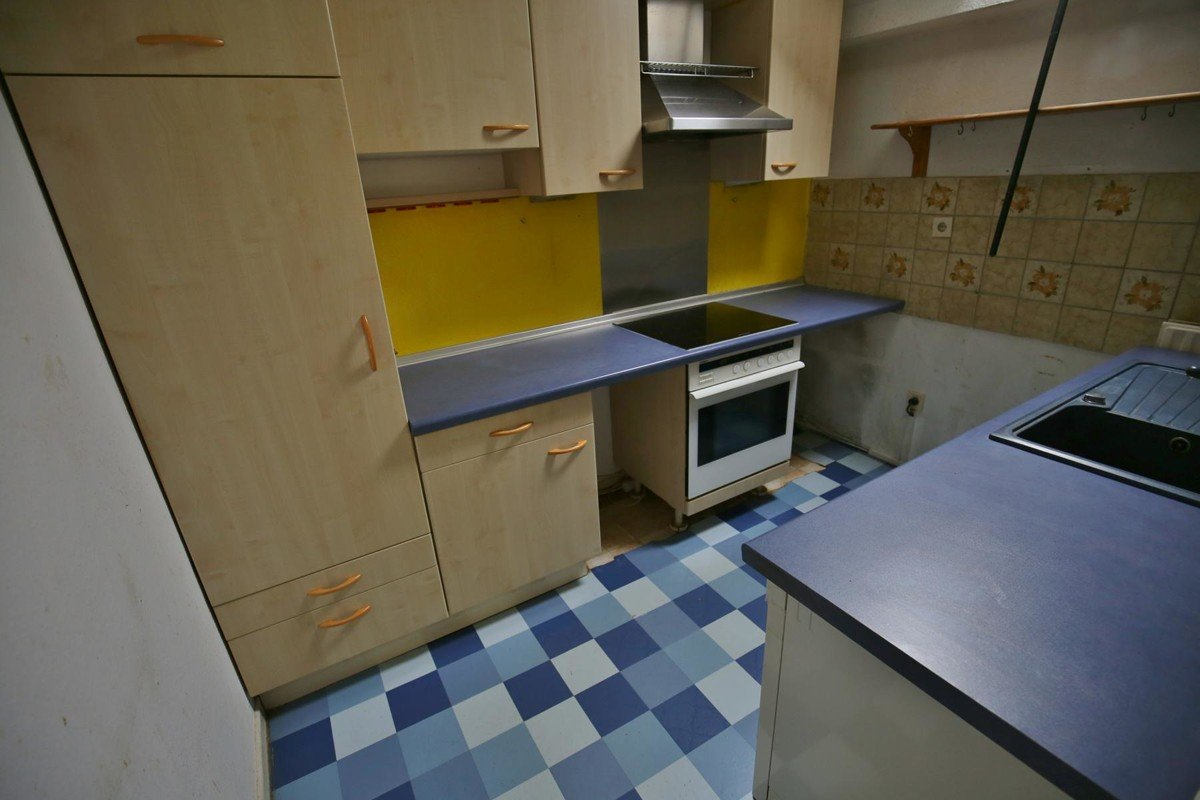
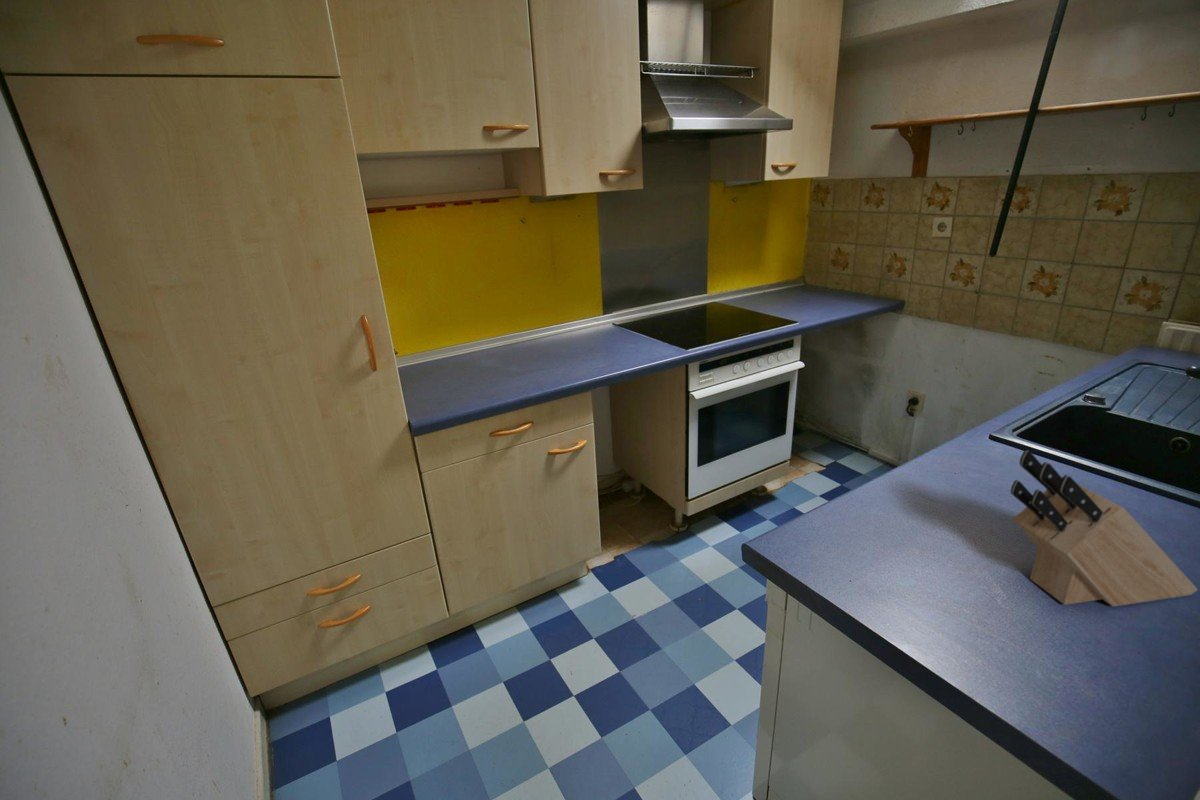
+ knife block (1100, 523)
